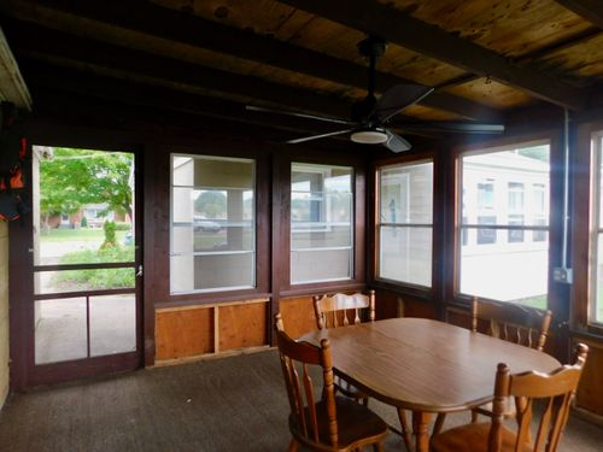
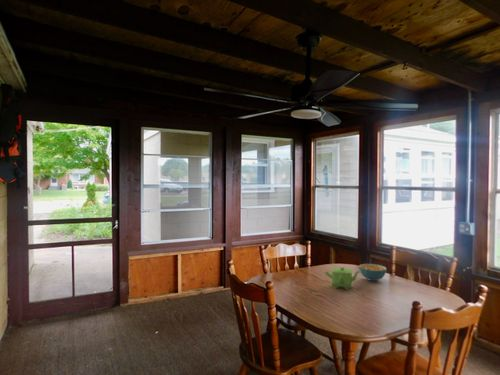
+ teapot (342, 277)
+ cereal bowl (372, 273)
